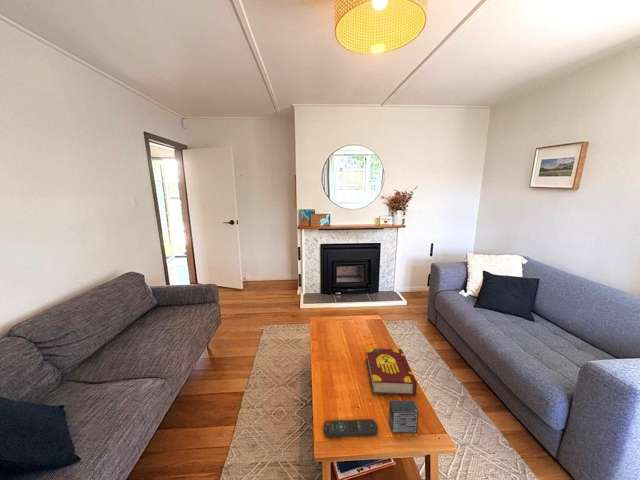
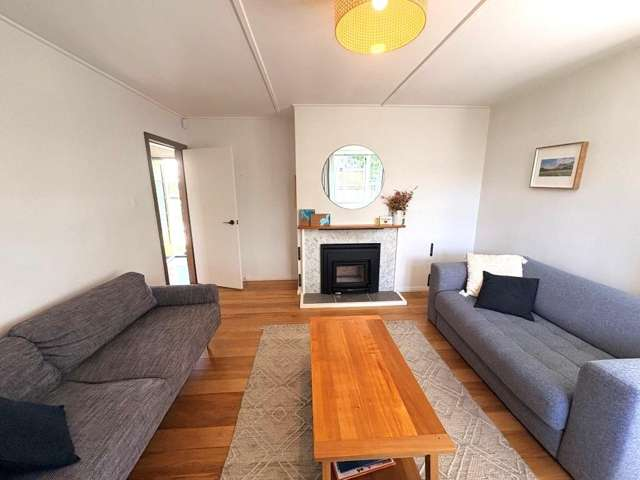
- remote control (350, 428)
- book (388, 368)
- small box (403, 416)
